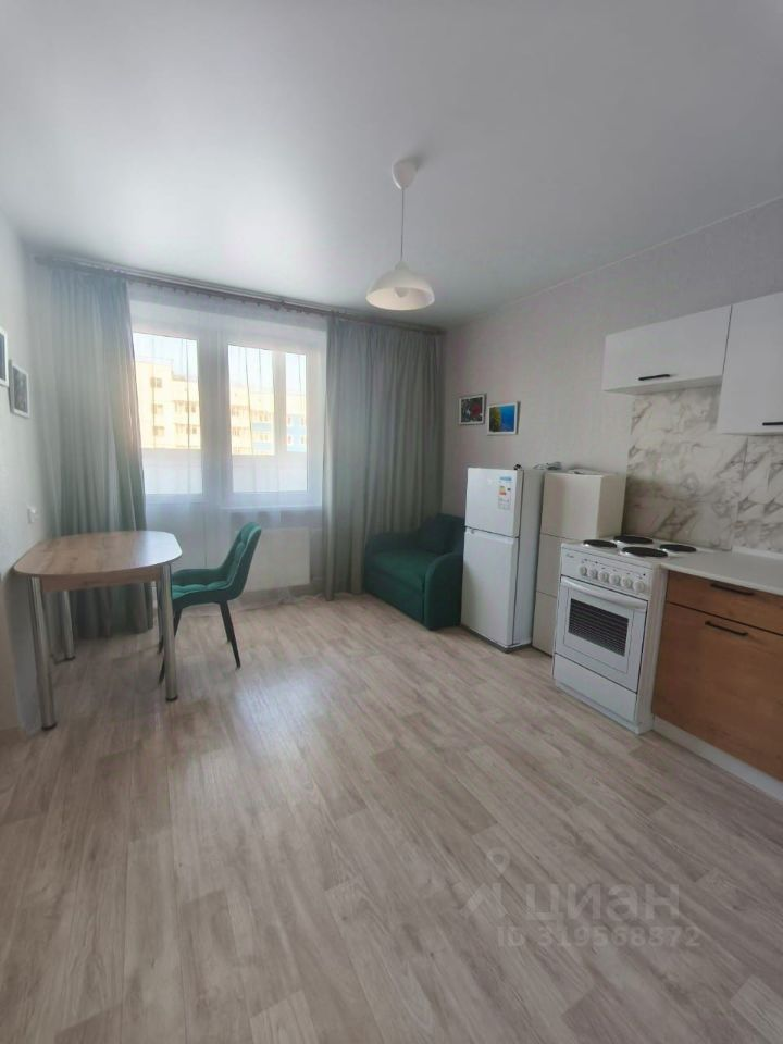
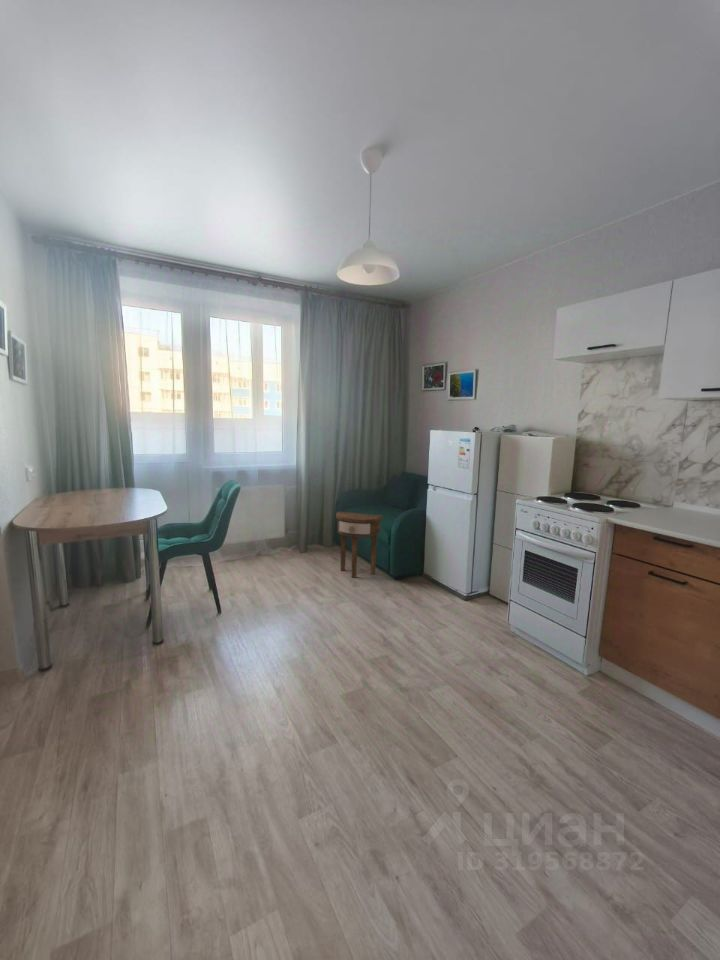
+ side table (357, 544)
